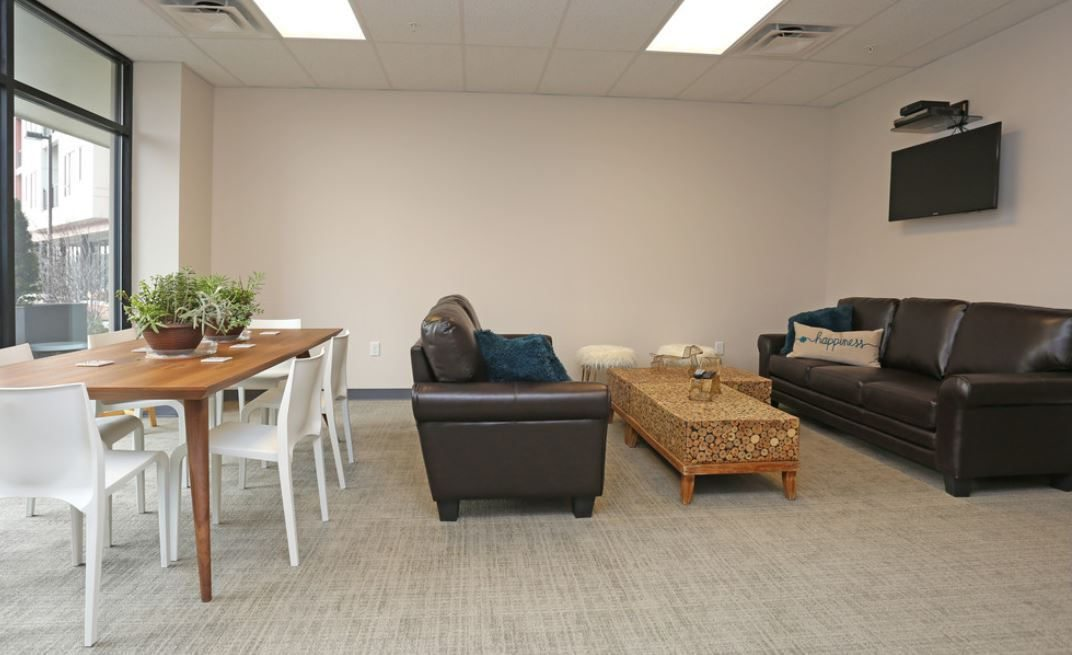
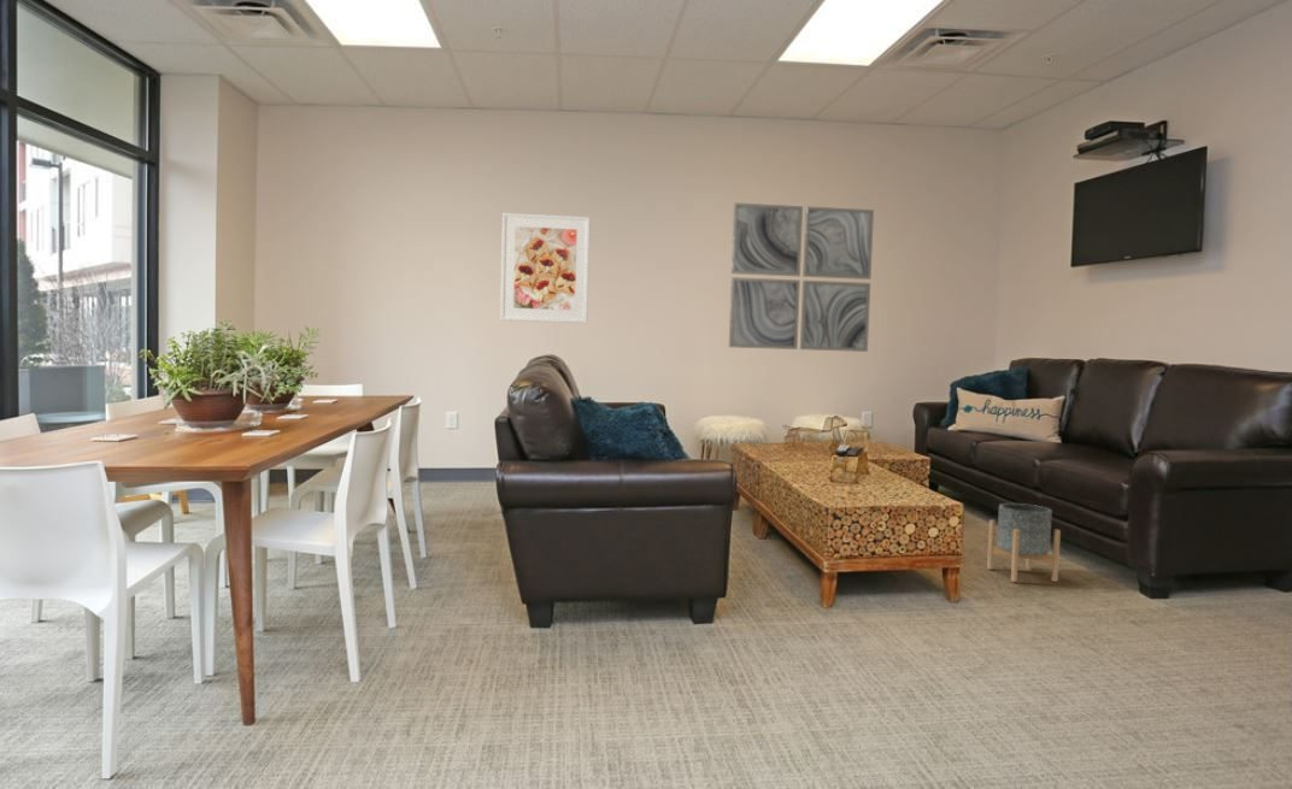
+ planter (1023, 541)
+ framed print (545, 269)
+ wall art (803, 276)
